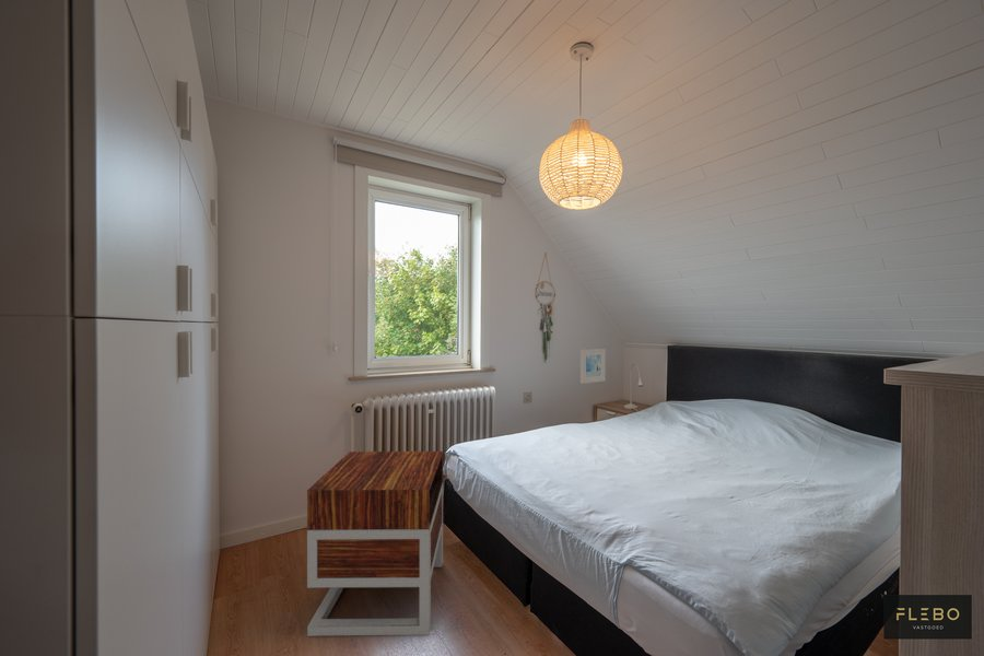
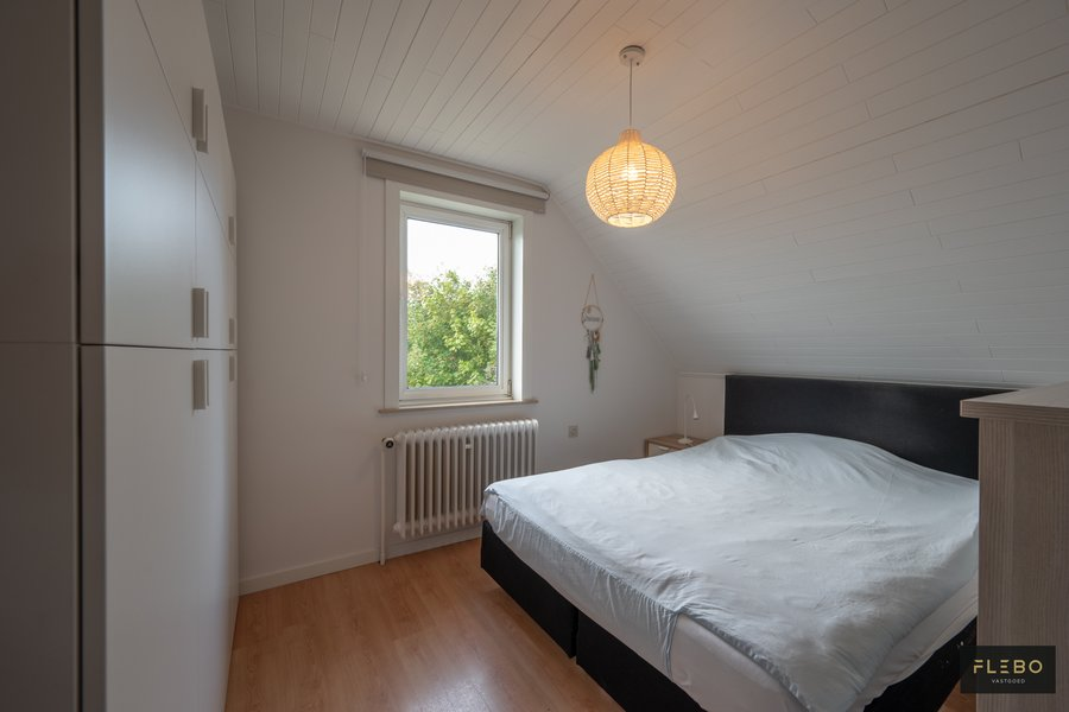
- nightstand (380, 531)
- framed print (593, 365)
